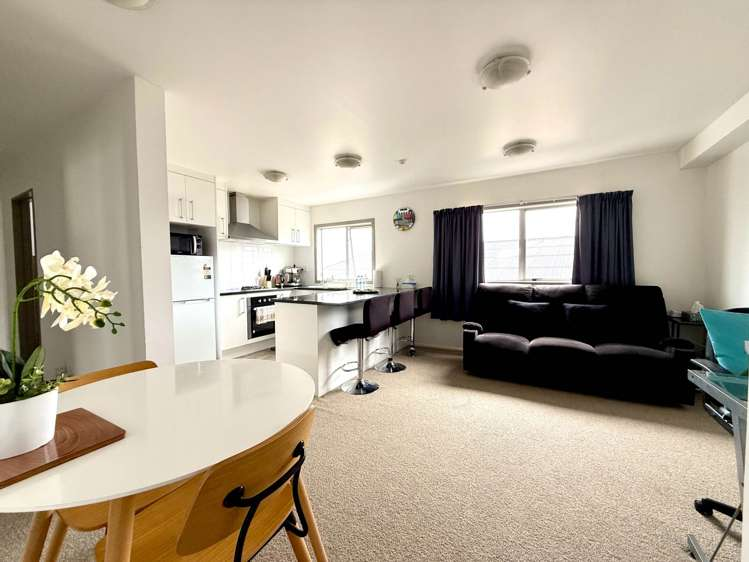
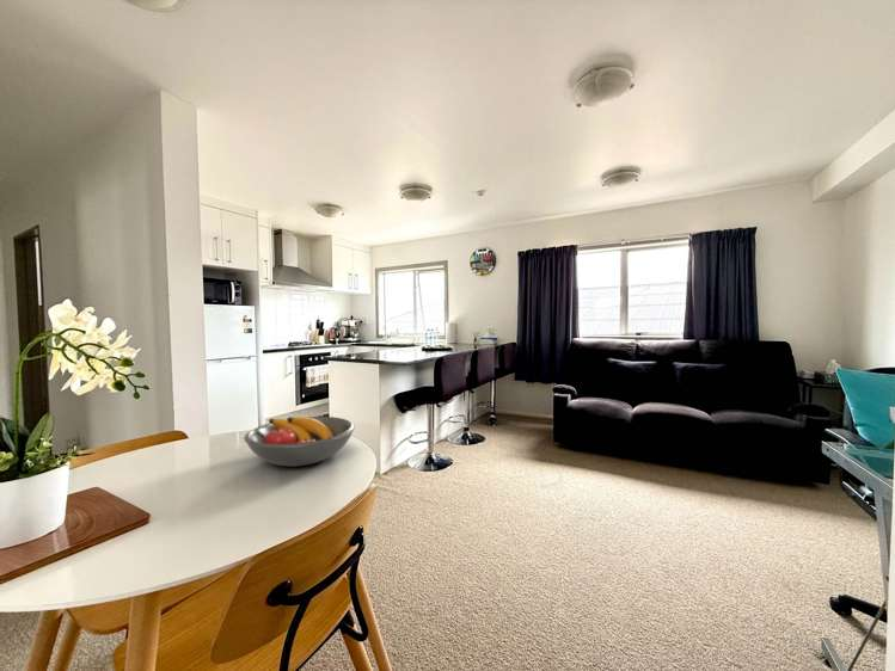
+ fruit bowl (302, 439)
